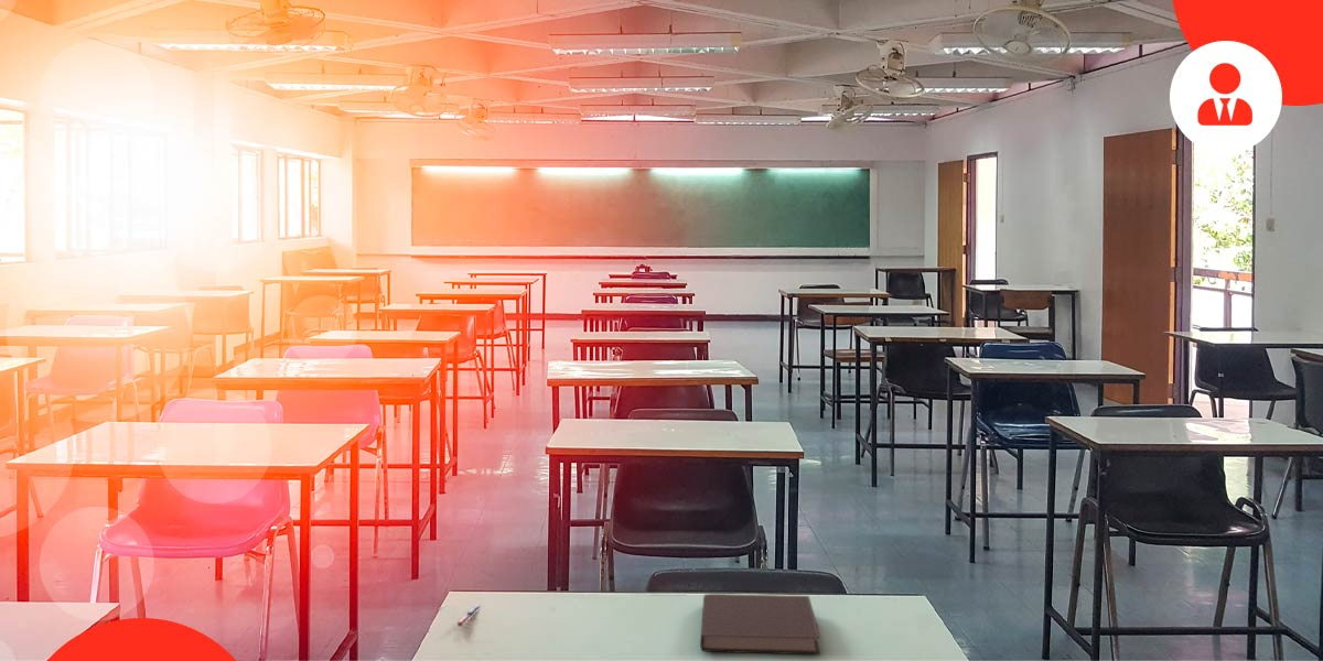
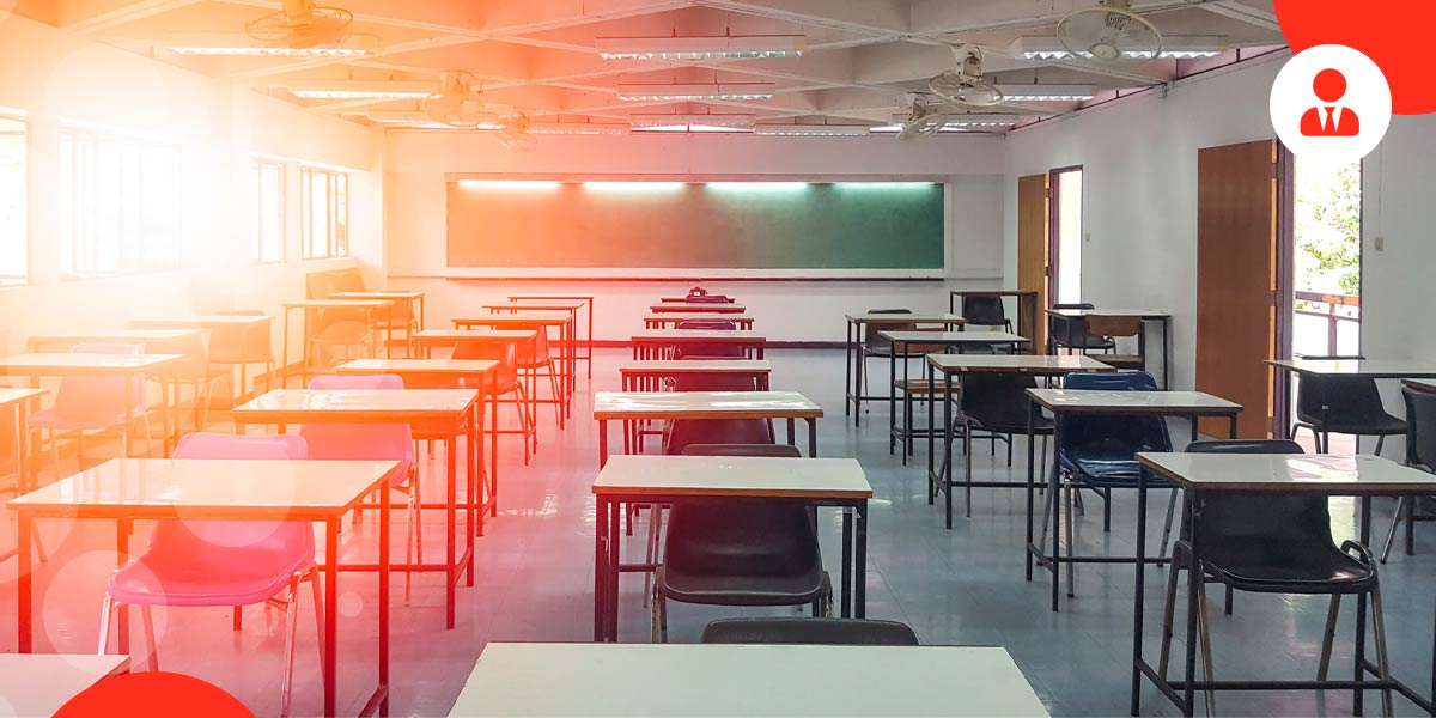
- notebook (757, 621)
- pen (469, 614)
